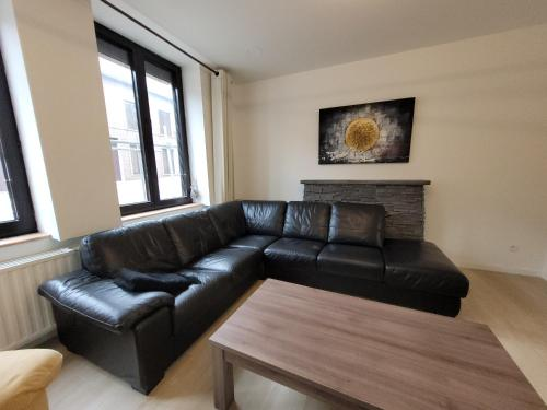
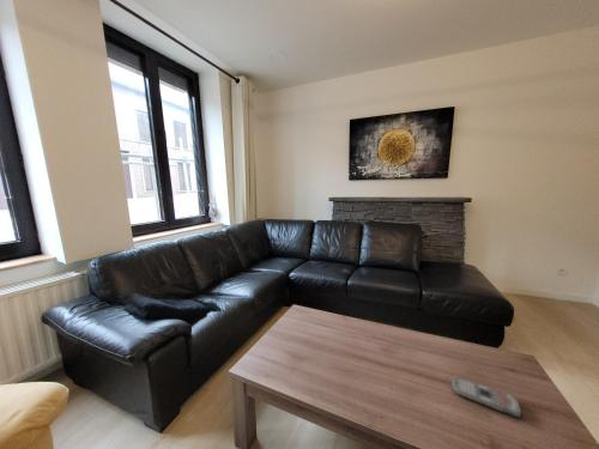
+ remote control (483, 395)
